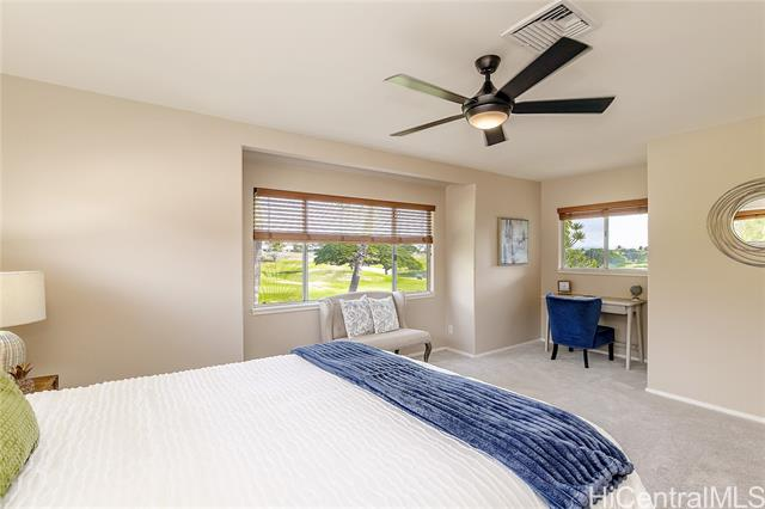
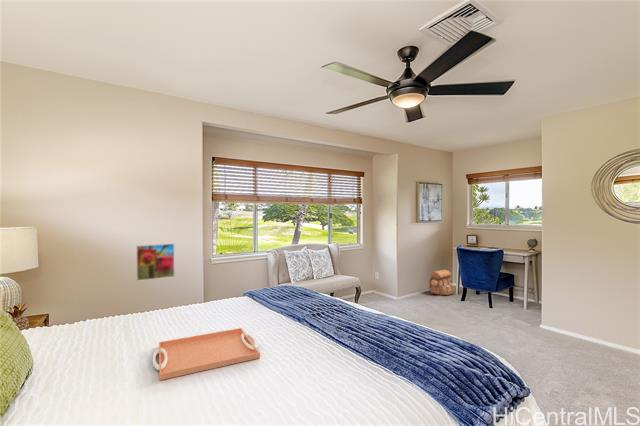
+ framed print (155, 261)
+ backpack (441, 281)
+ serving tray (207, 349)
